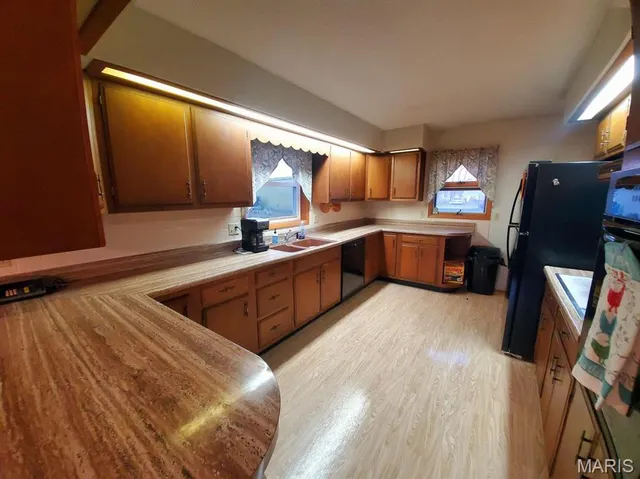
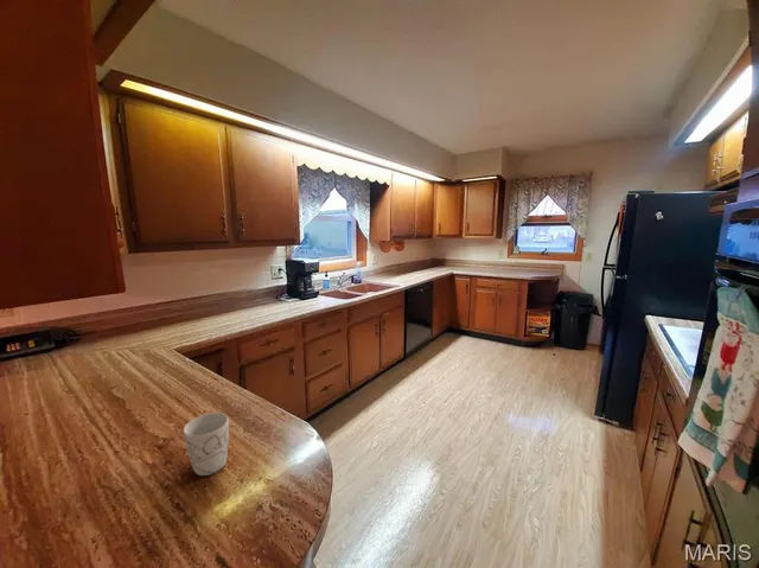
+ mug (205, 441)
